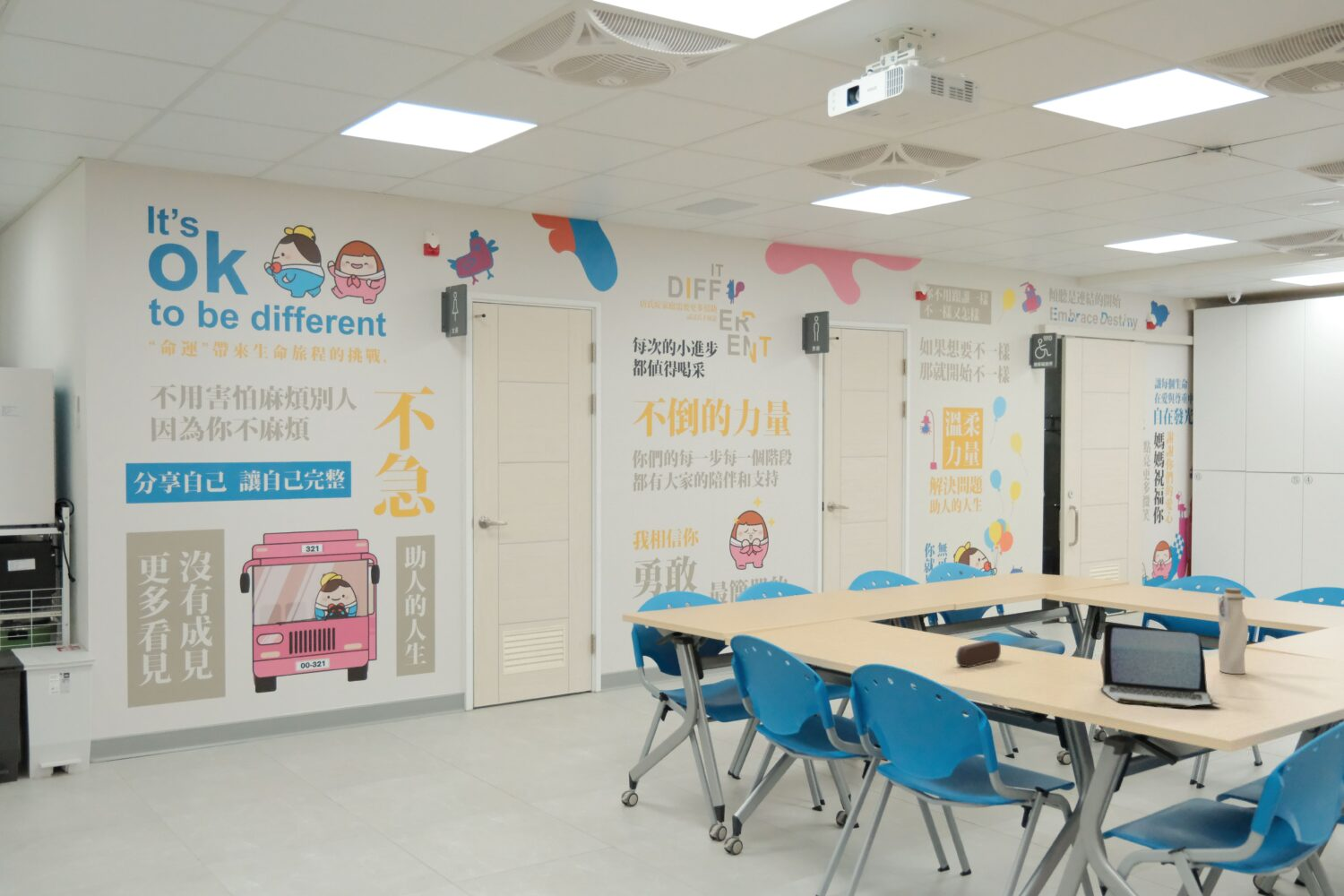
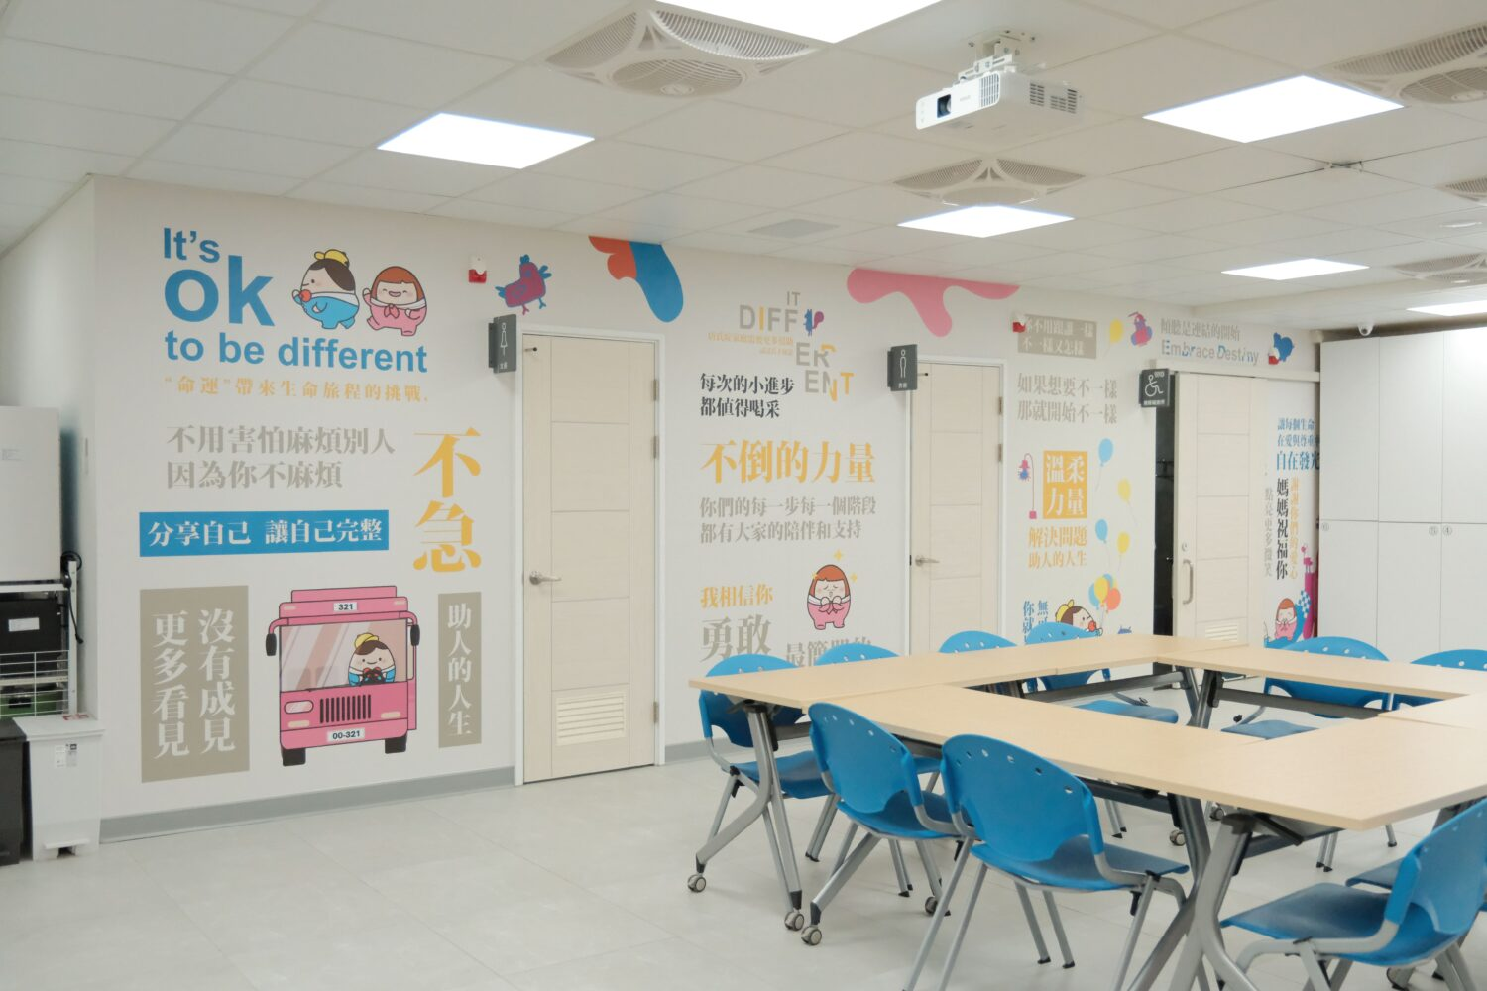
- pencil case (978, 653)
- laptop (1158, 664)
- water bottle (1231, 630)
